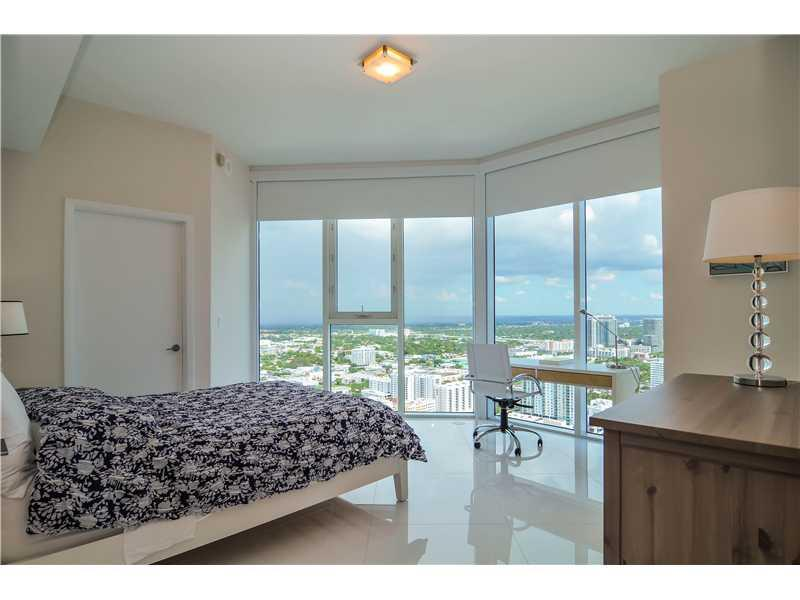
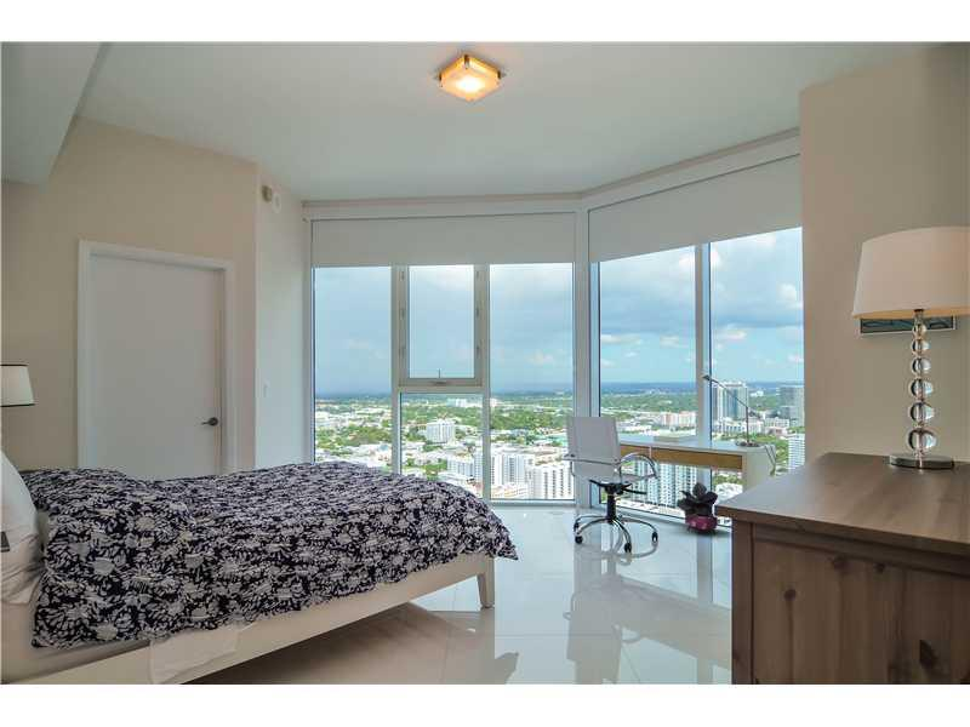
+ potted plant (700, 508)
